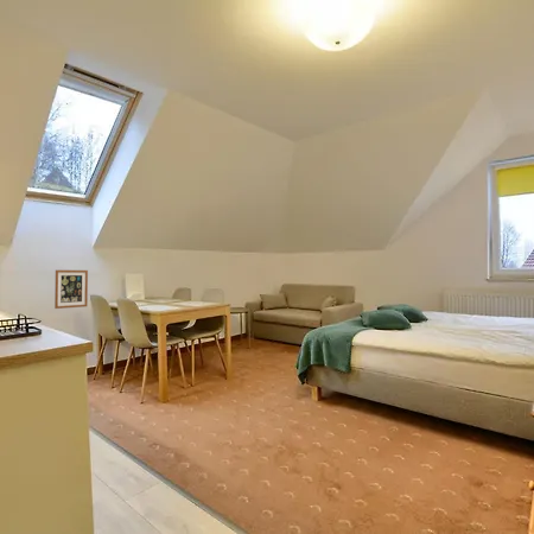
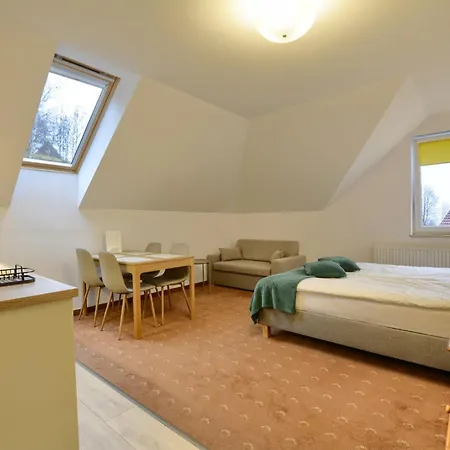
- wall art (71, 288)
